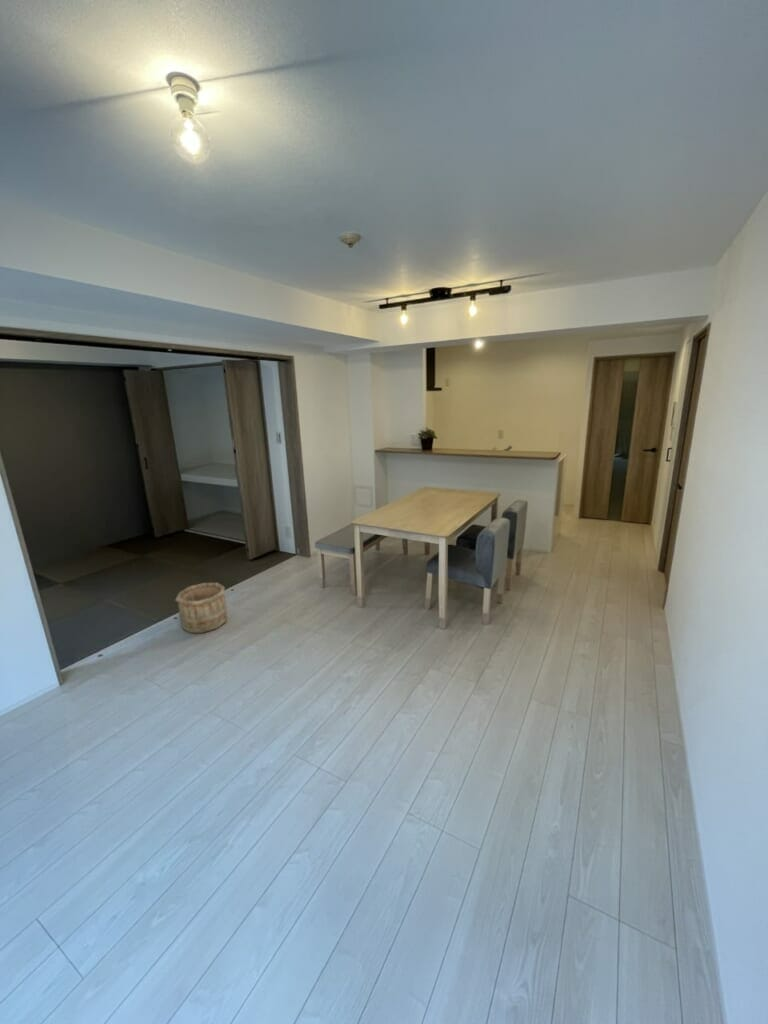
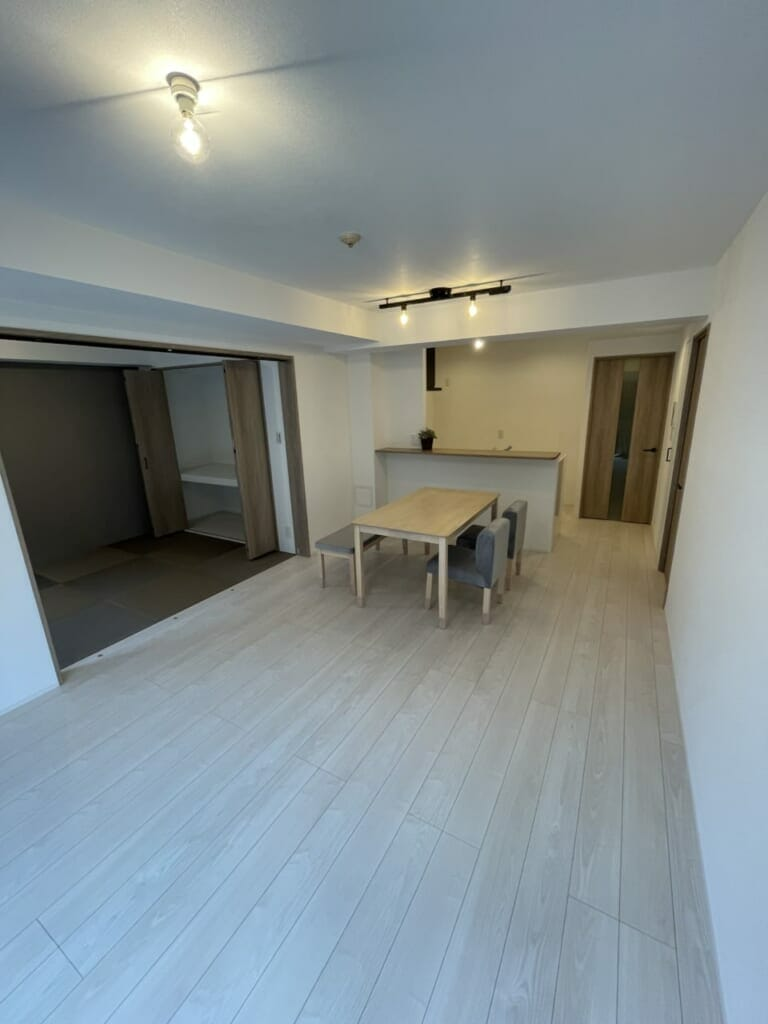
- wooden bucket (203, 607)
